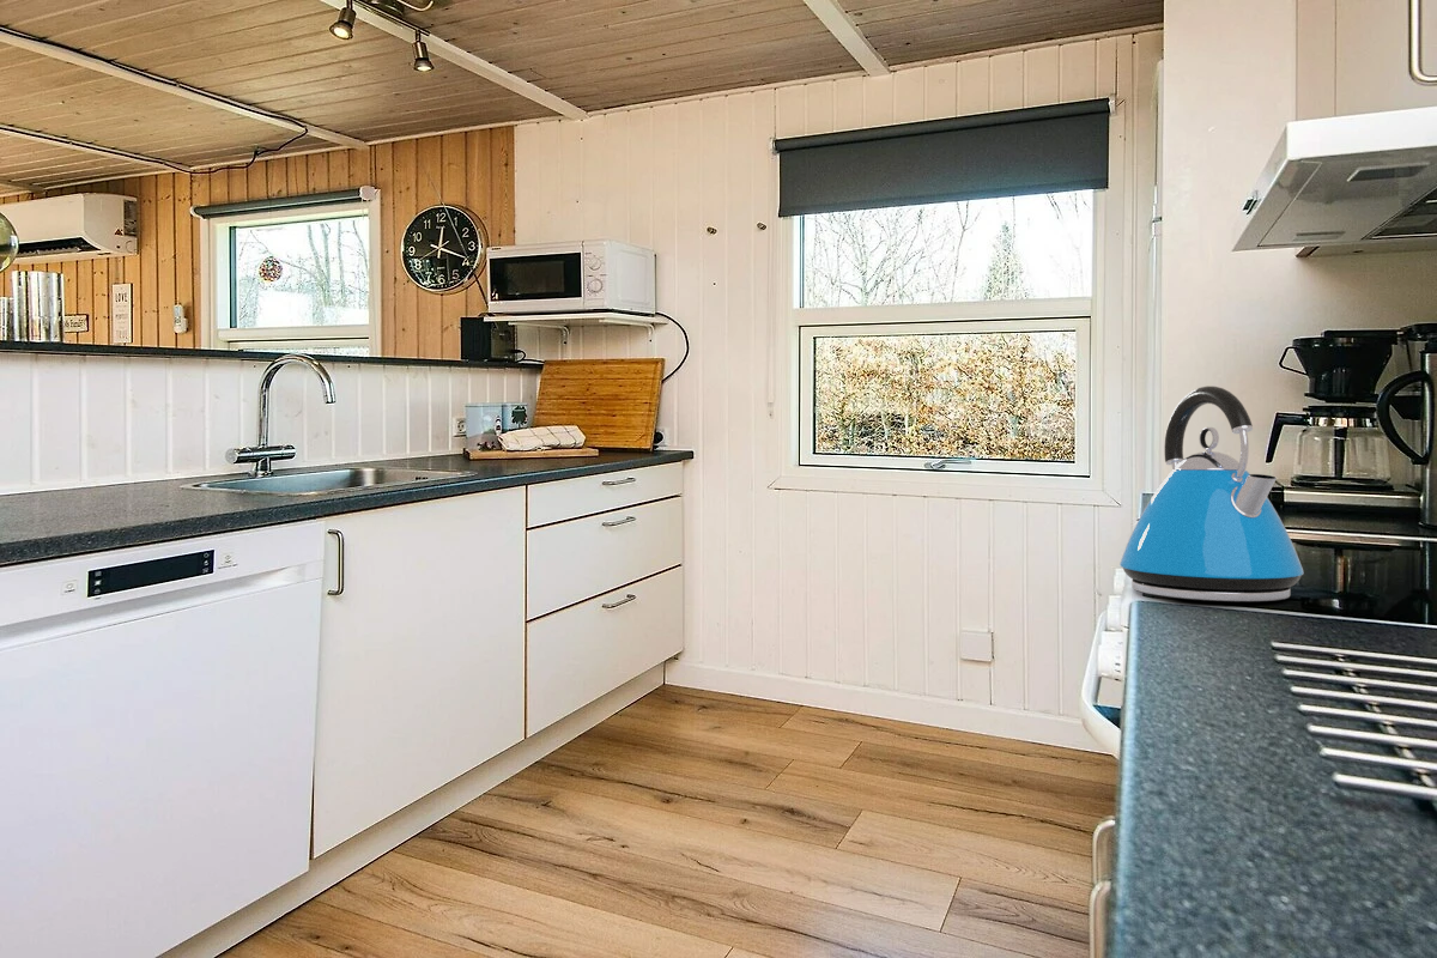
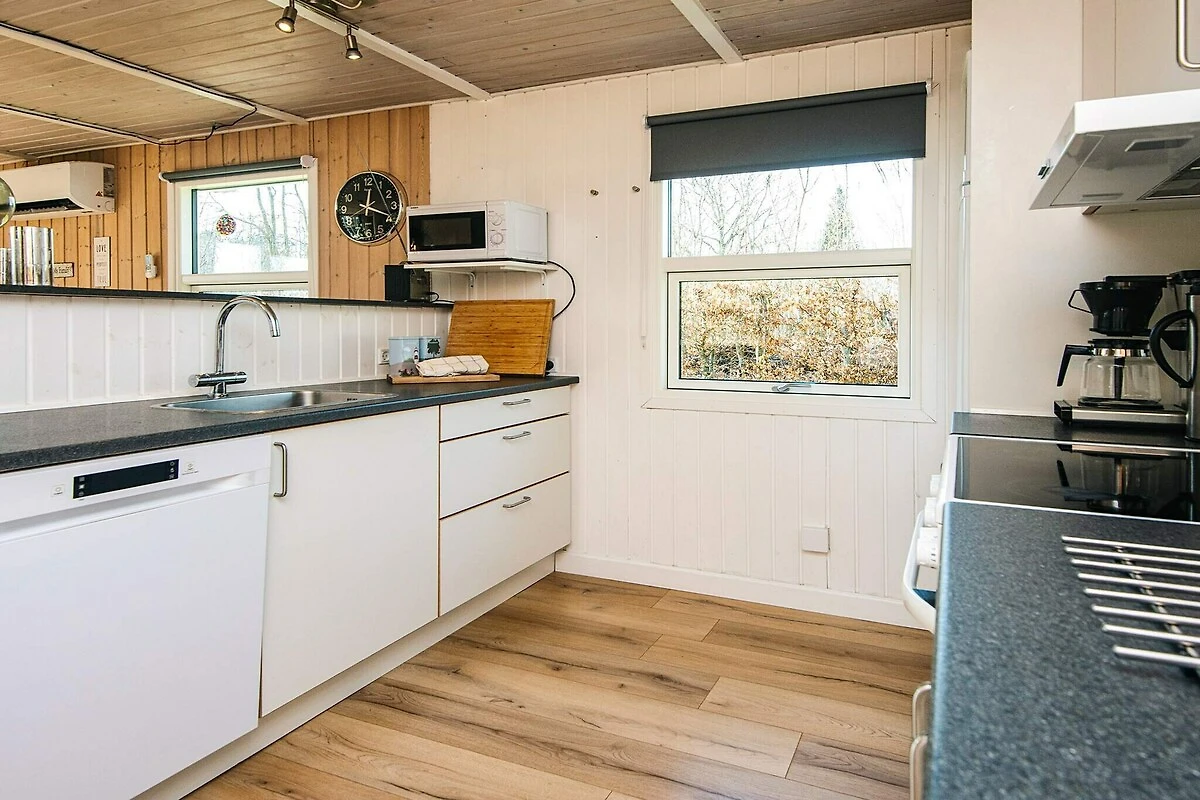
- kettle (1205, 489)
